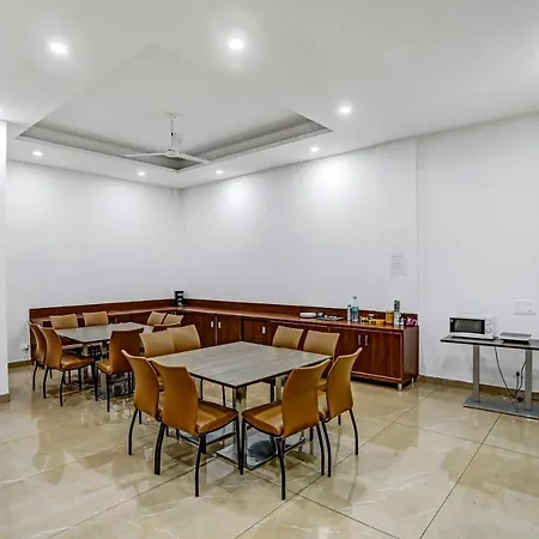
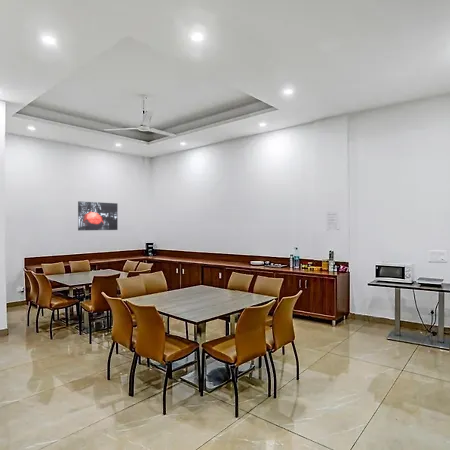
+ wall art (98, 216)
